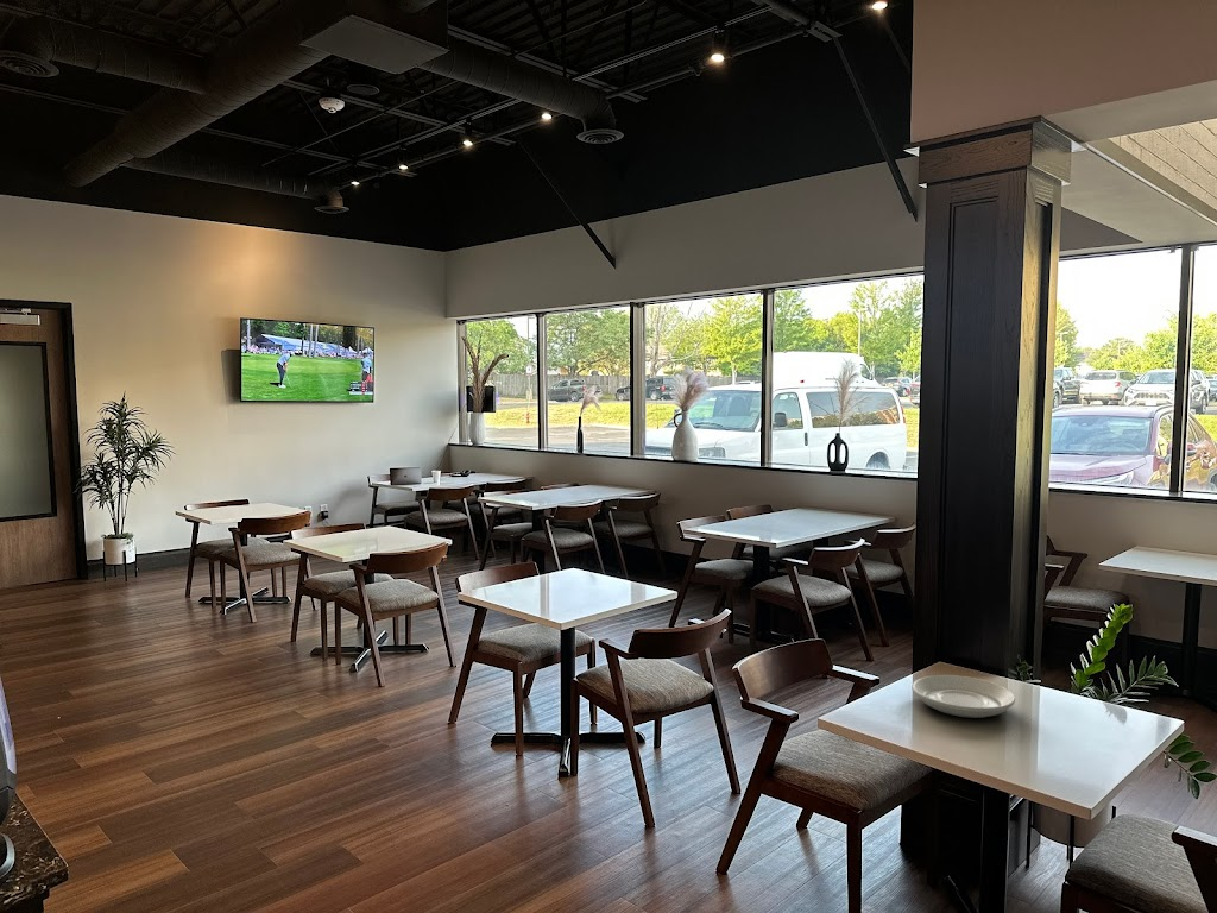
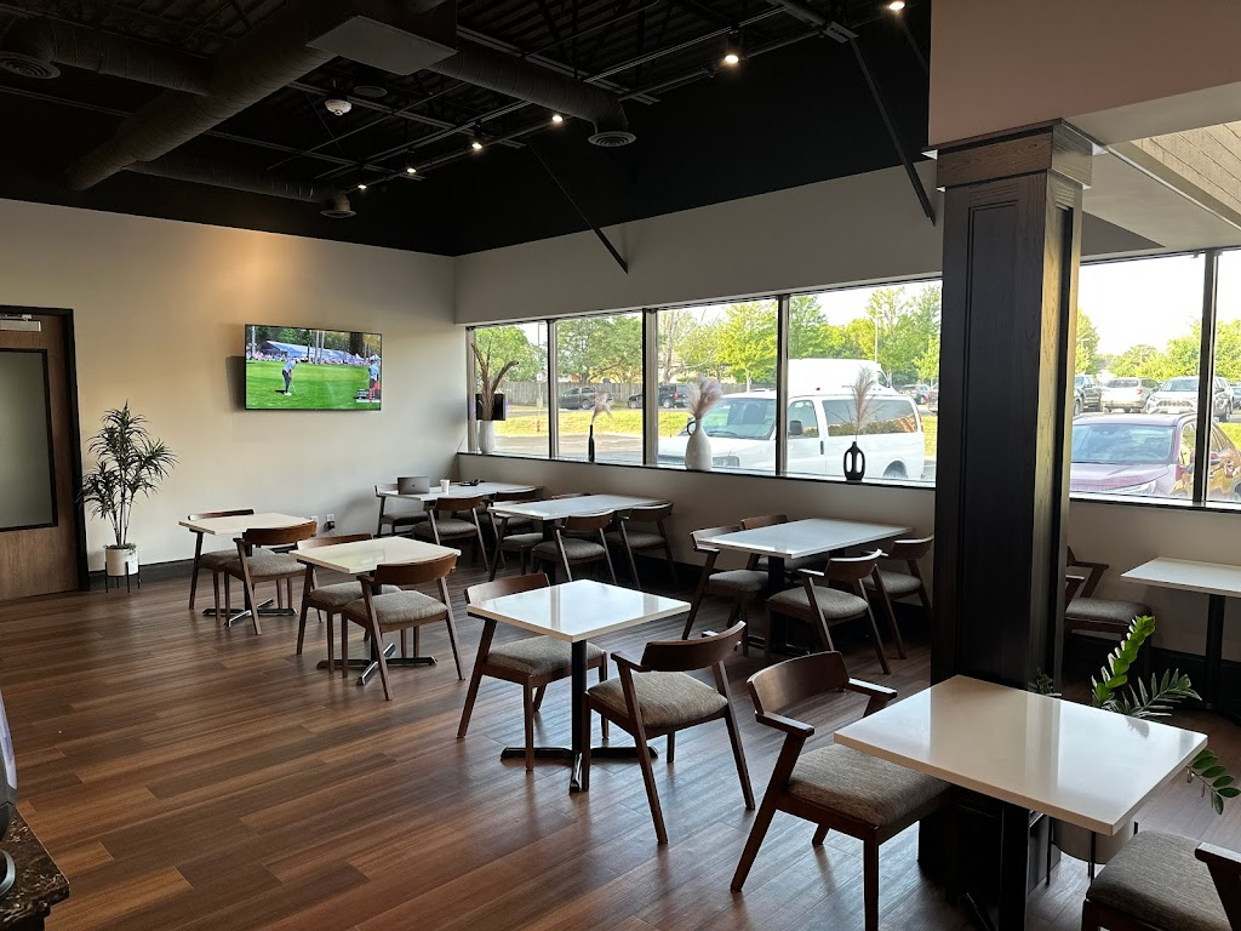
- plate (961, 698)
